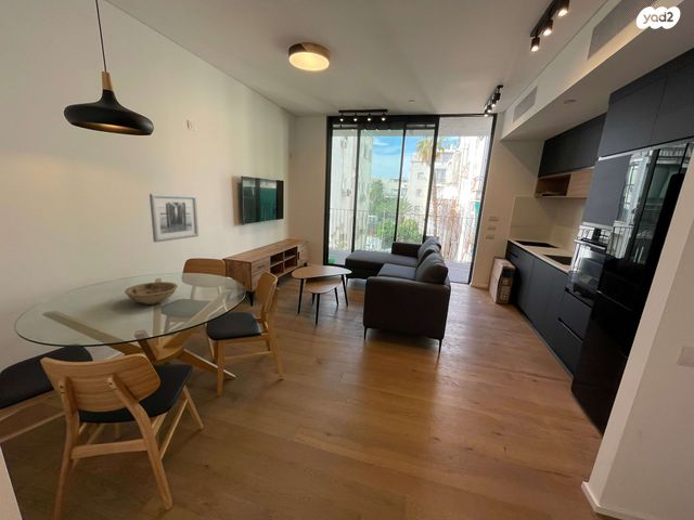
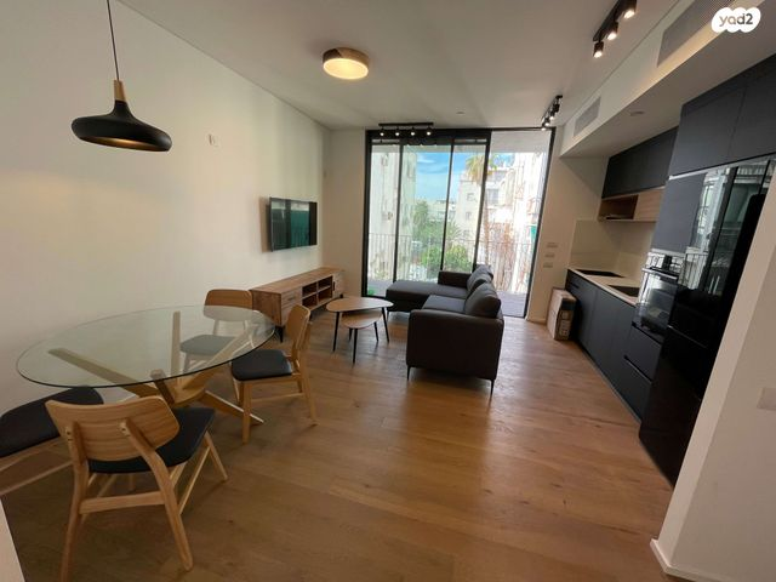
- bowl (152, 295)
- wall art (176, 217)
